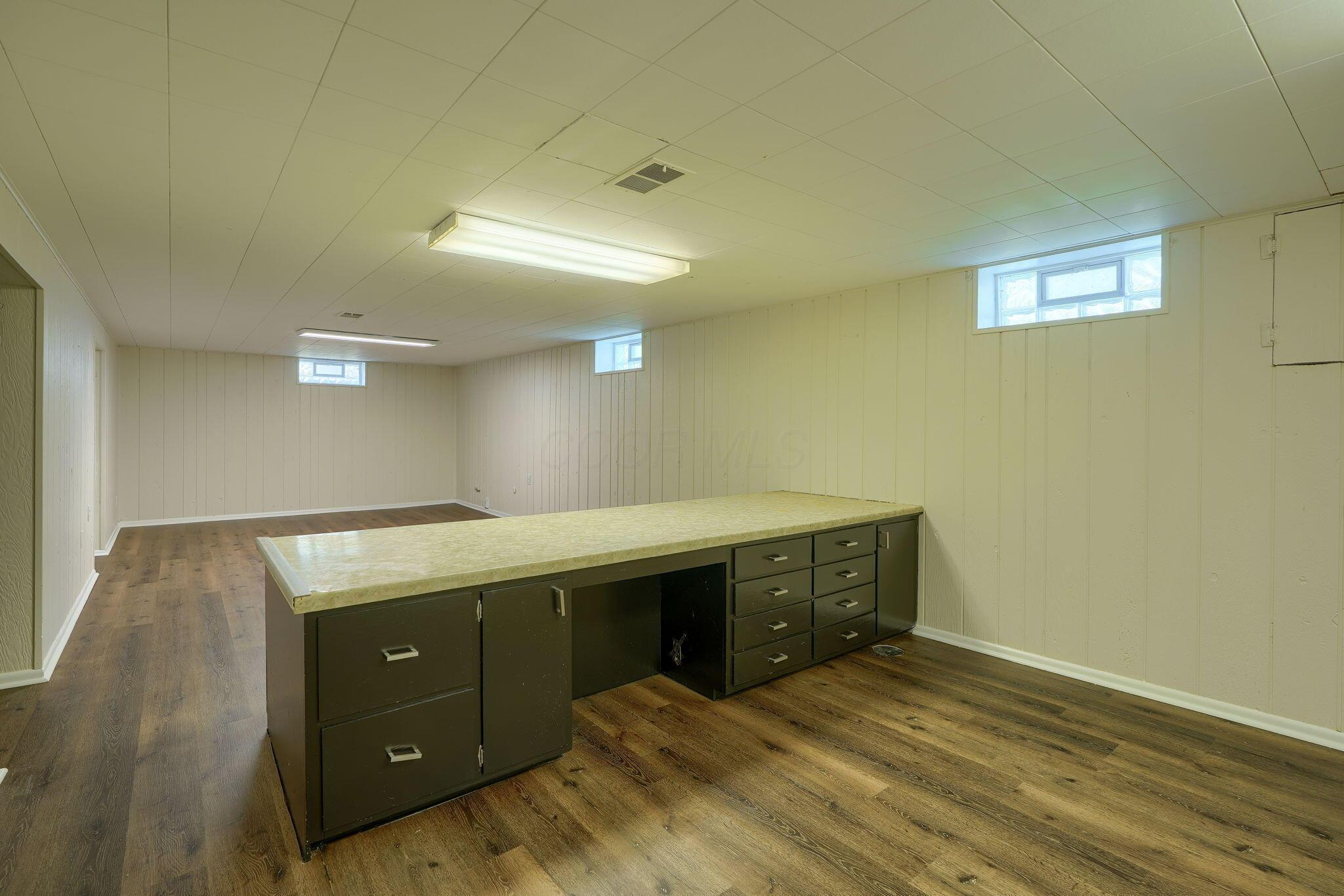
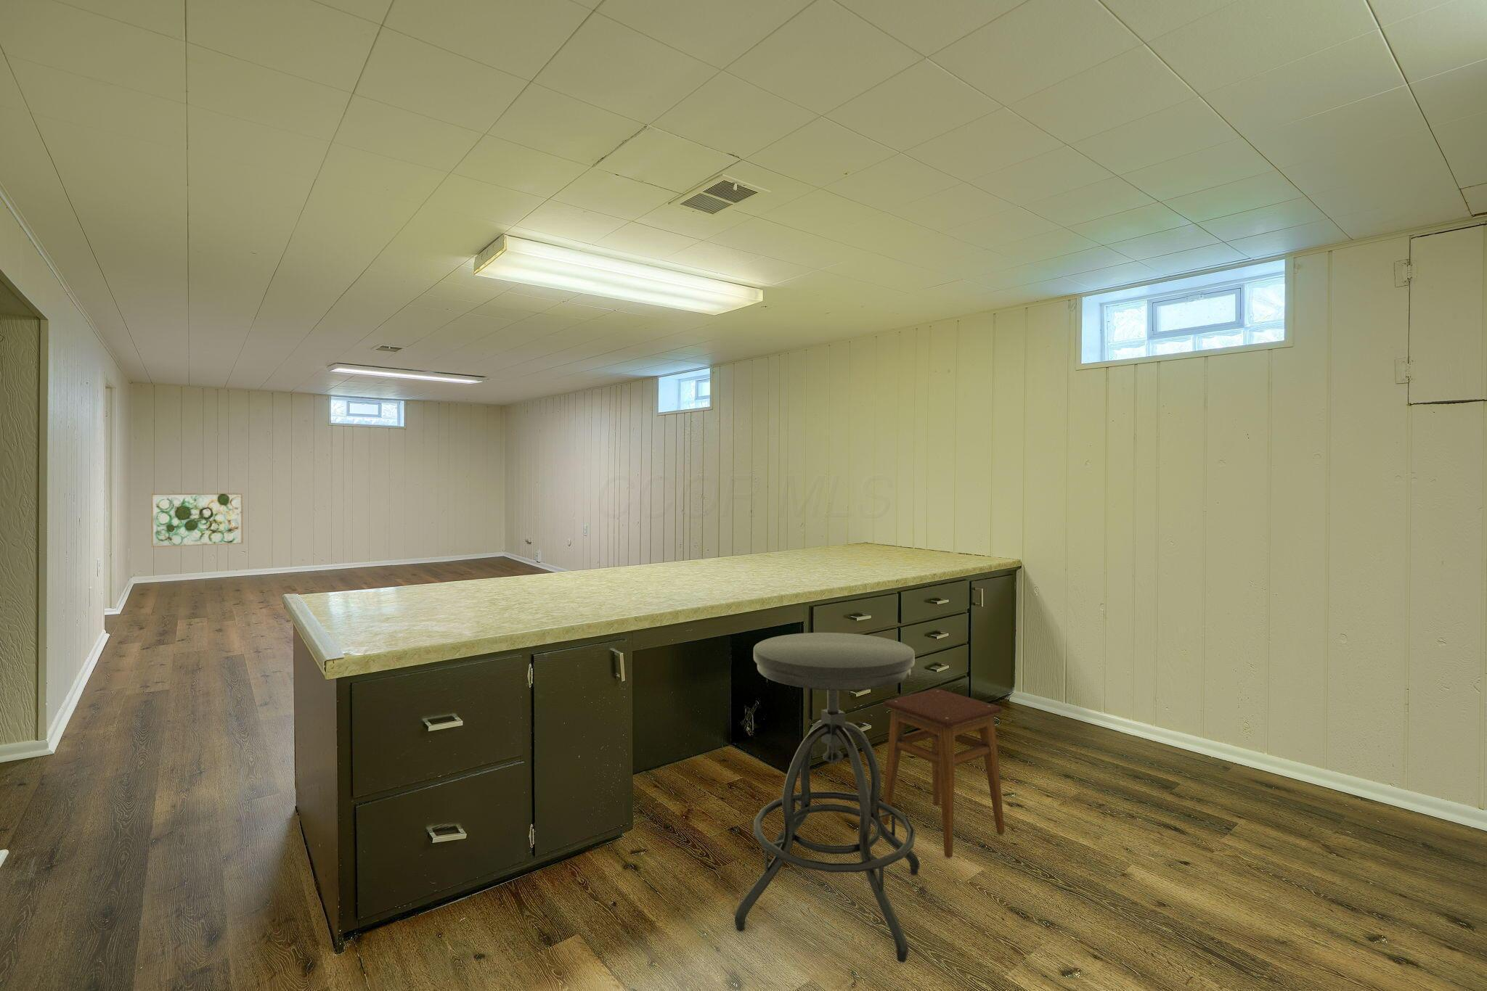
+ wall art (198, 519)
+ stool (833, 763)
+ stool (942, 765)
